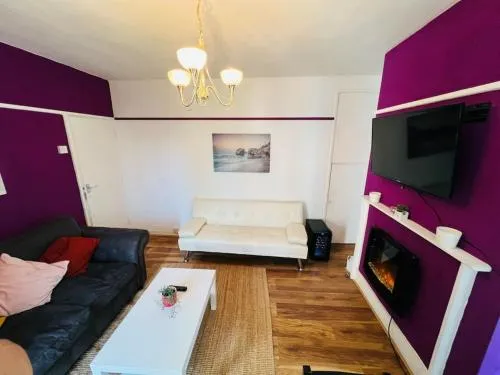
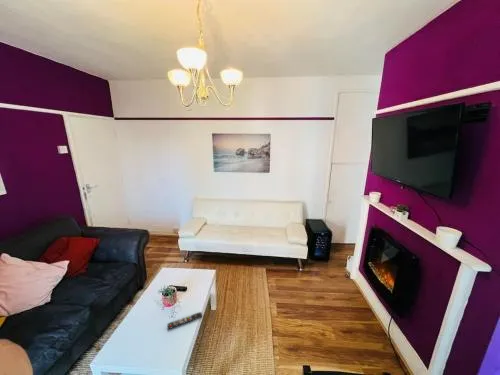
+ remote control (185, 320)
